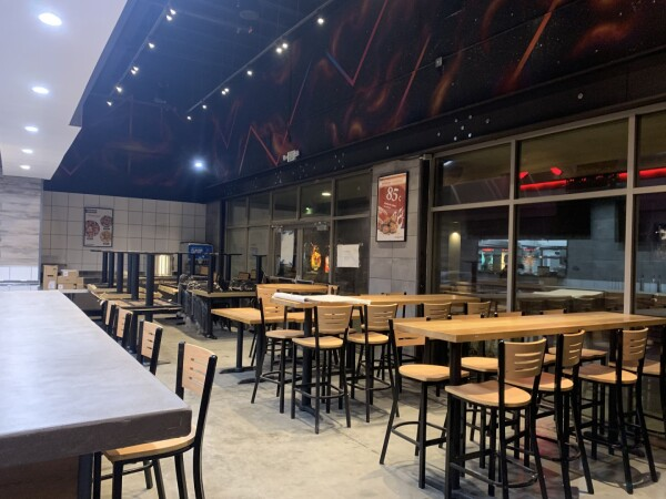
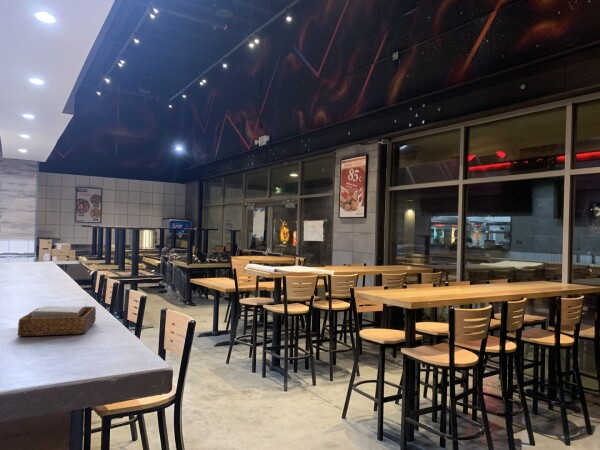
+ napkin holder (59, 318)
